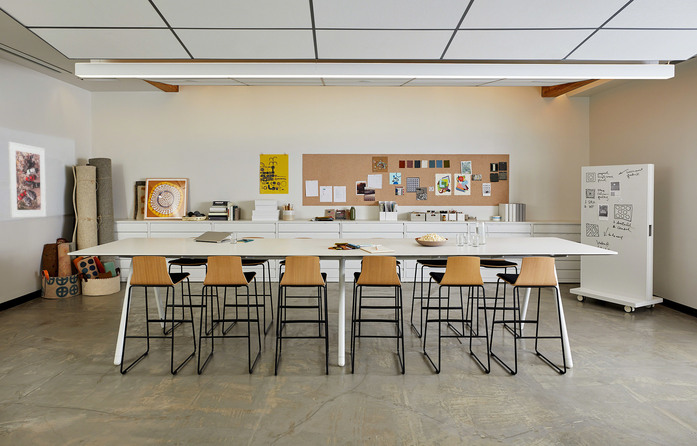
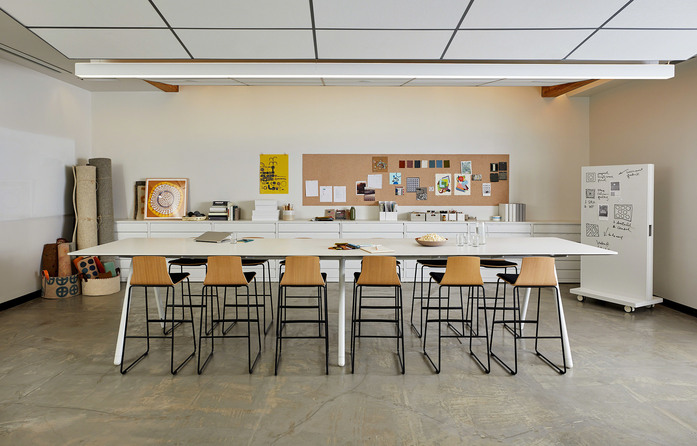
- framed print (28, 181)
